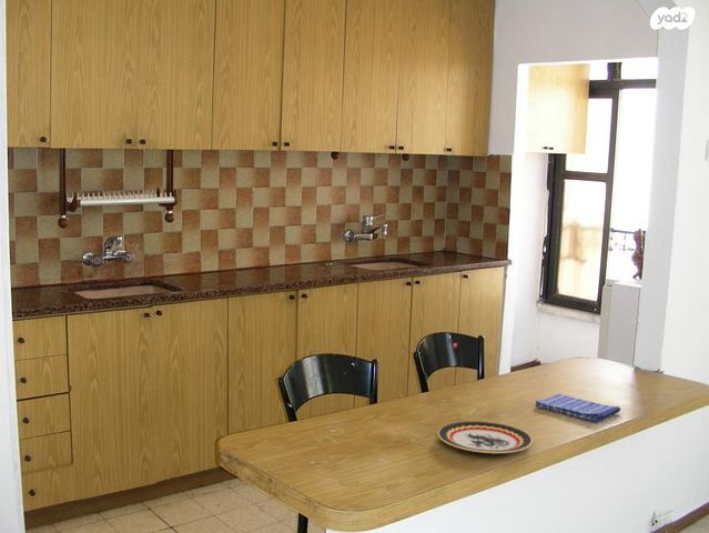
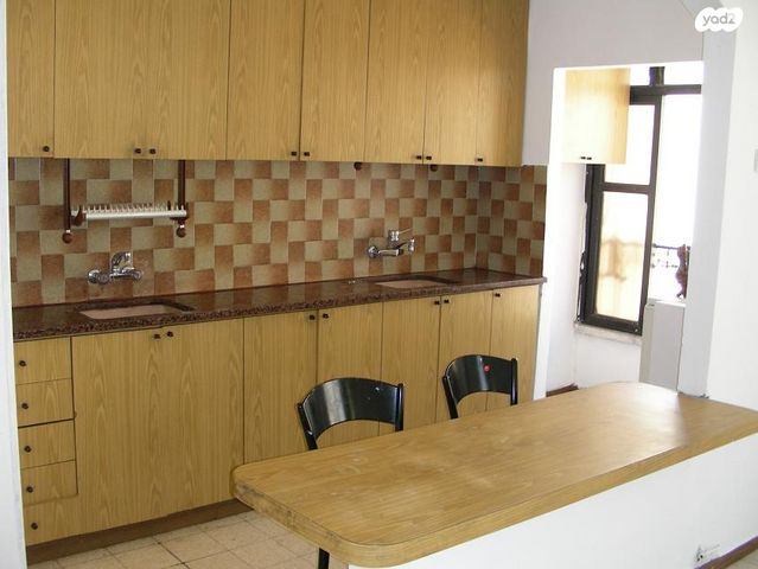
- dish towel (577, 405)
- plate (484, 439)
